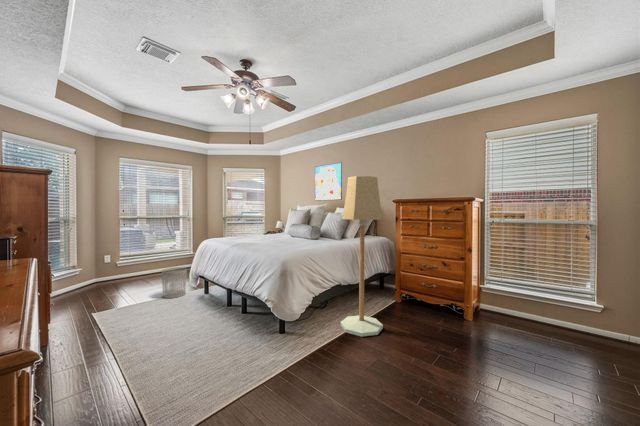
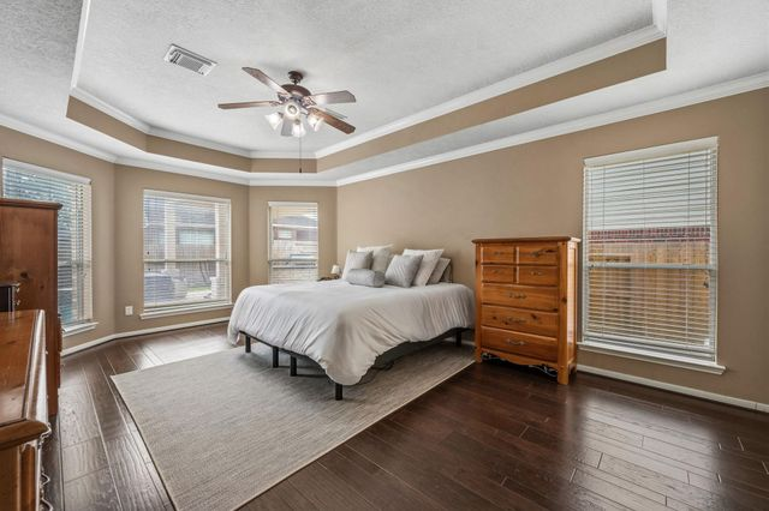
- wall art (327, 182)
- floor lamp (362, 252)
- waste bin (174, 283)
